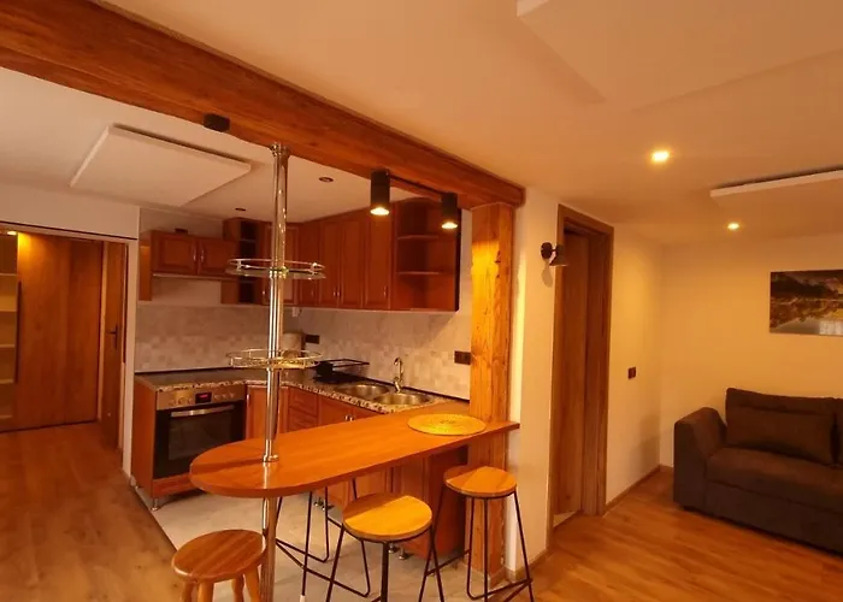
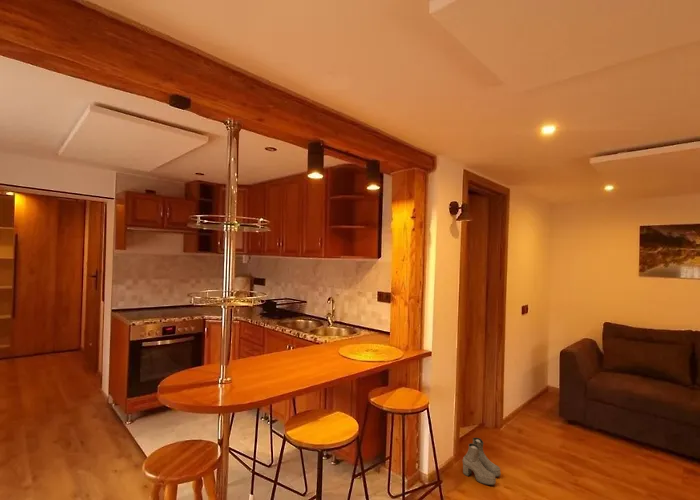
+ boots (481, 459)
